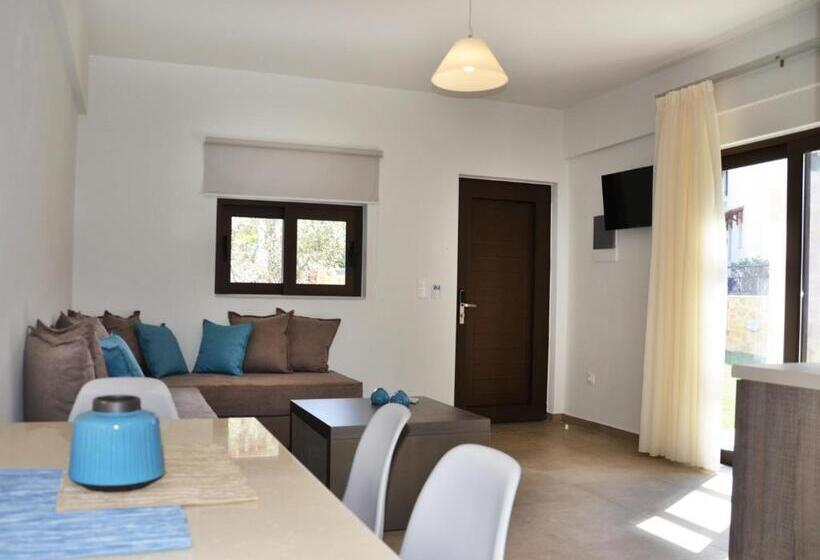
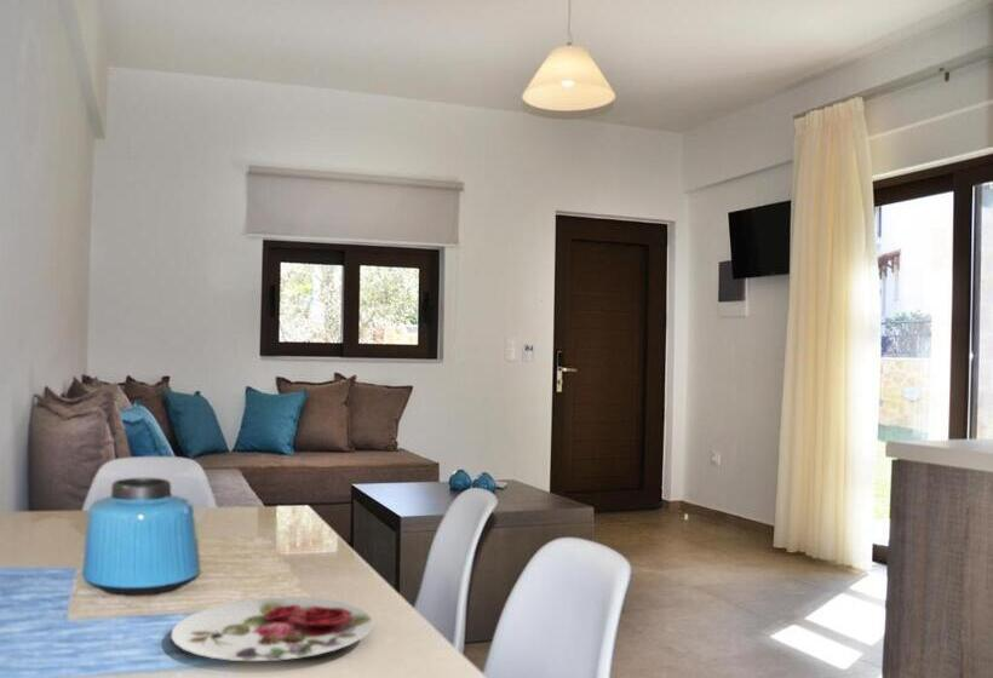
+ plate (274, 624)
